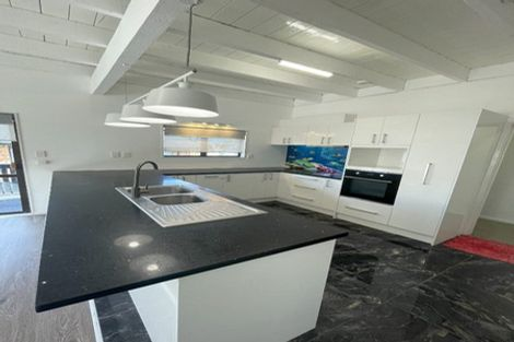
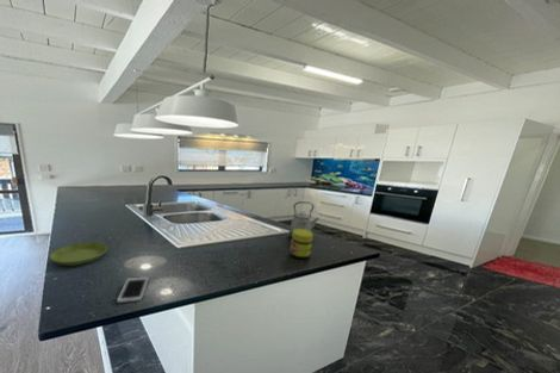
+ cell phone (133, 288)
+ jar (300, 243)
+ saucer (80, 254)
+ kettle (305, 219)
